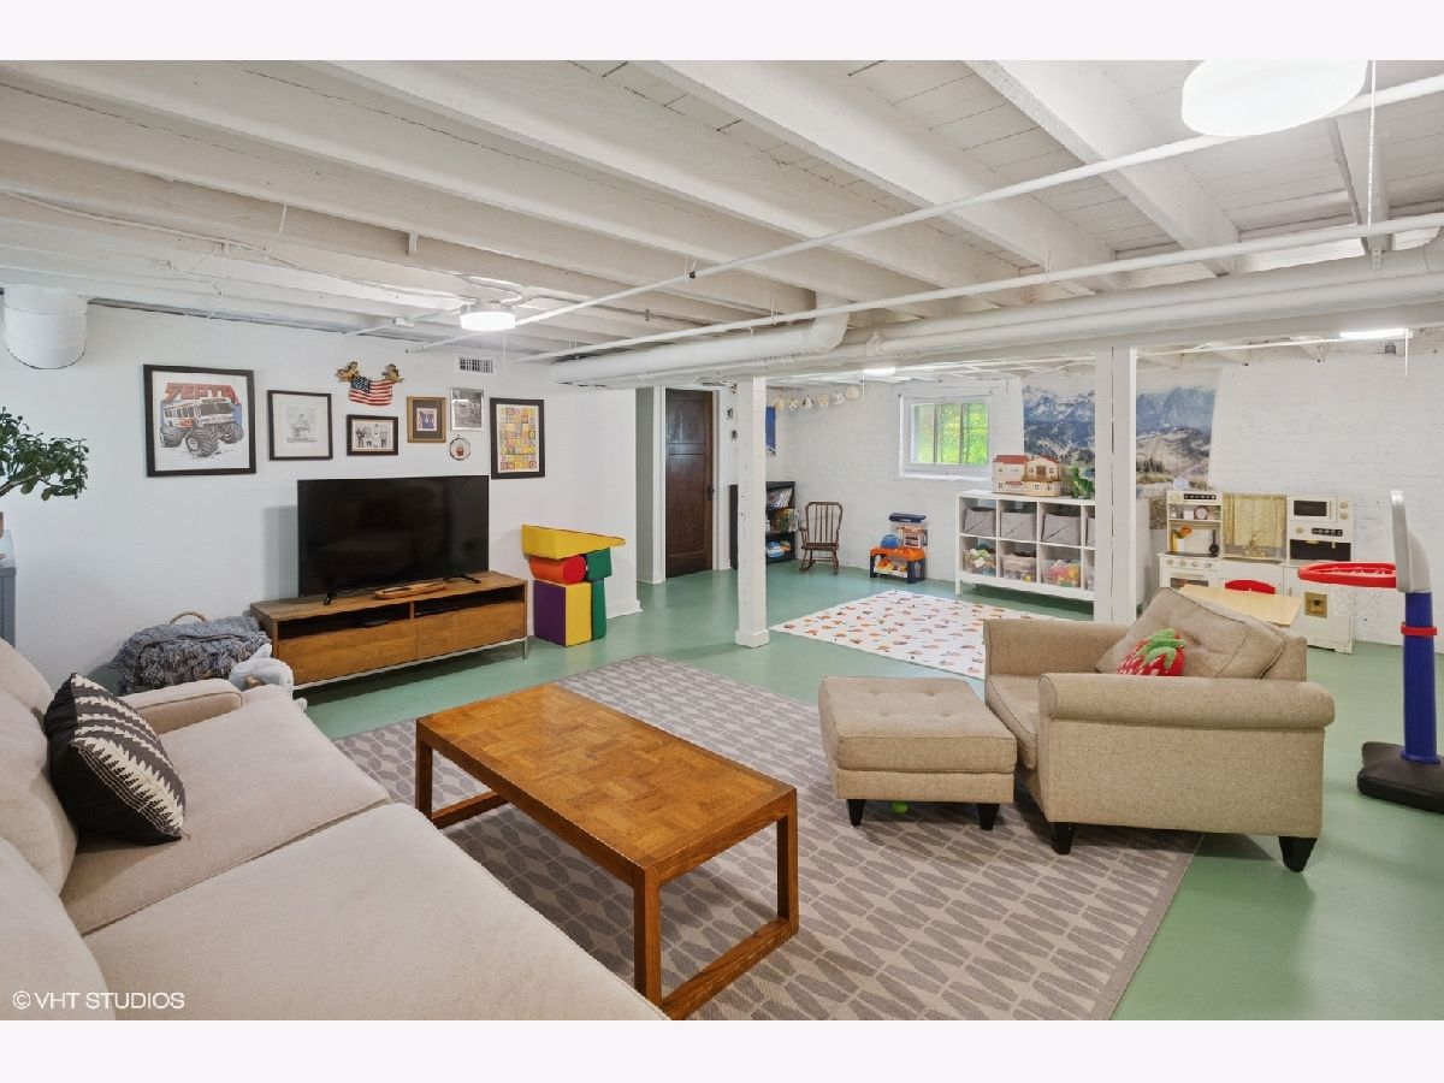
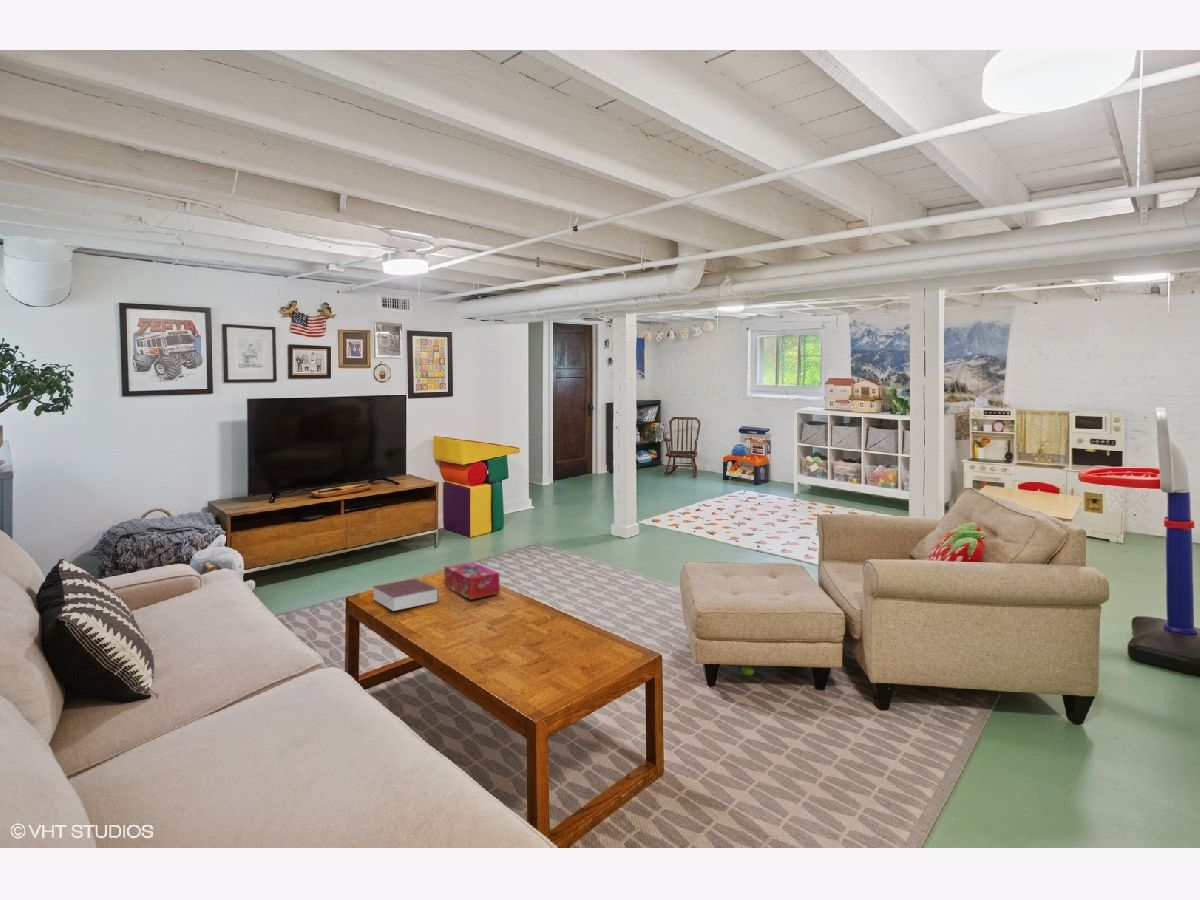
+ book (405, 593)
+ tissue box (471, 579)
